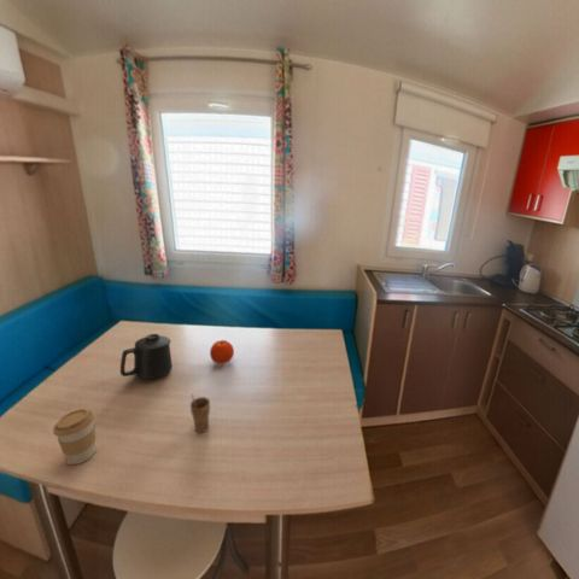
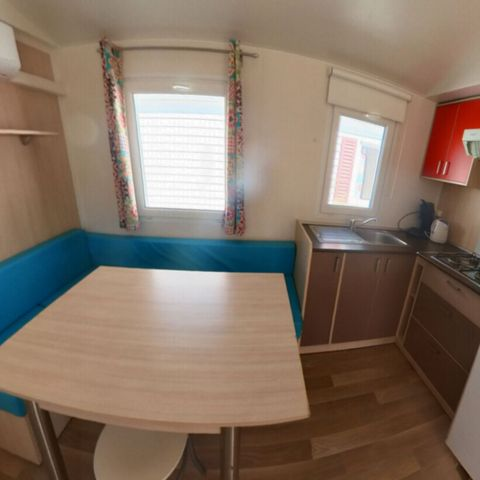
- fruit (222, 352)
- cup (200, 411)
- coffee cup (77, 435)
- mug (148, 356)
